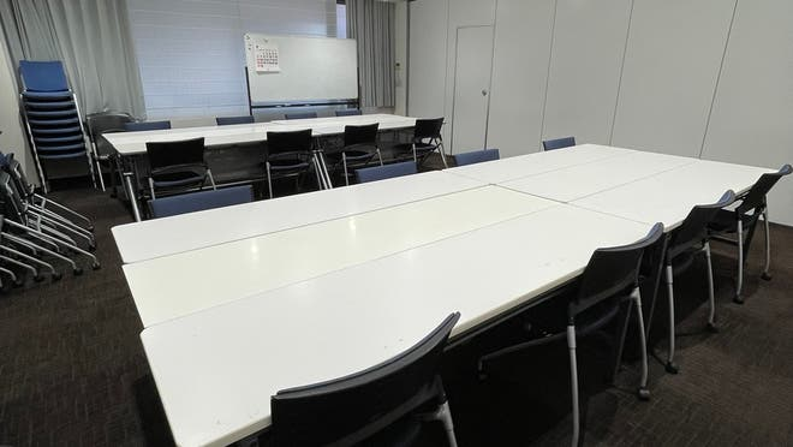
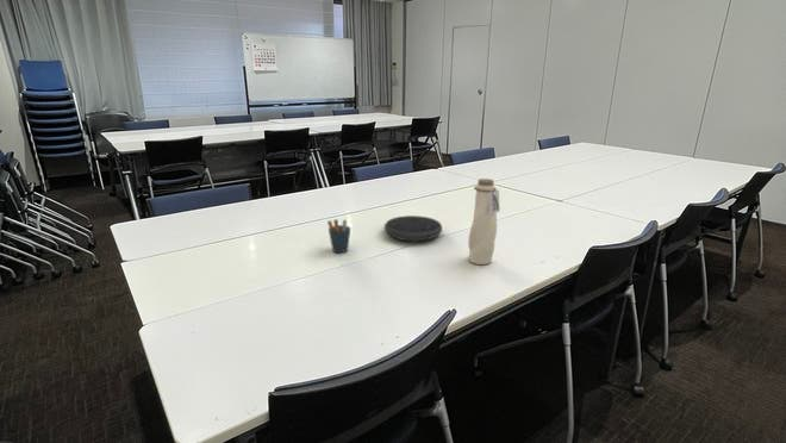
+ water bottle (485, 222)
+ speaker (411, 226)
+ pen holder (339, 233)
